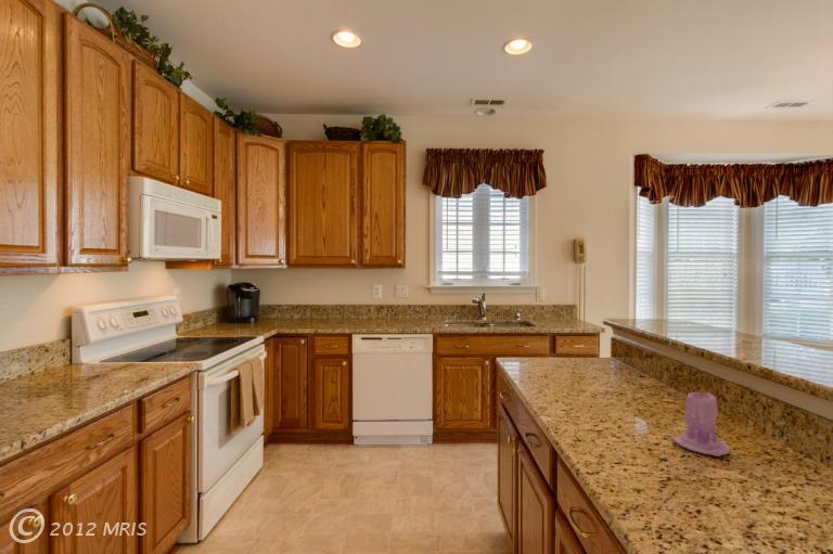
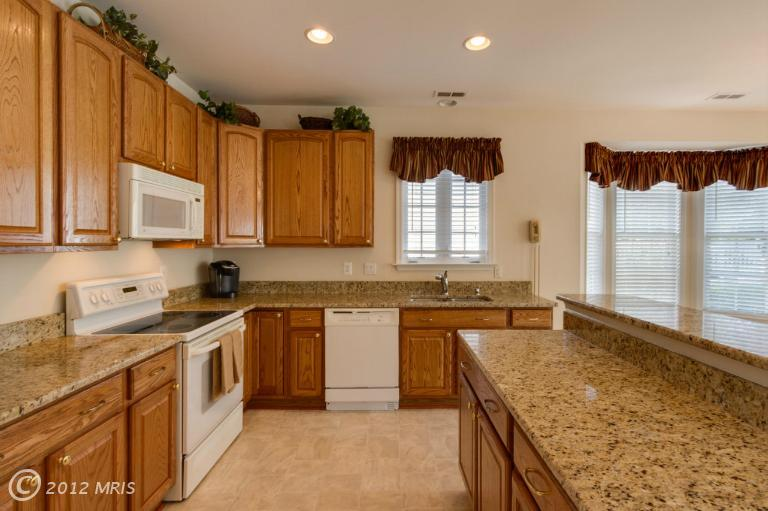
- candle (702, 415)
